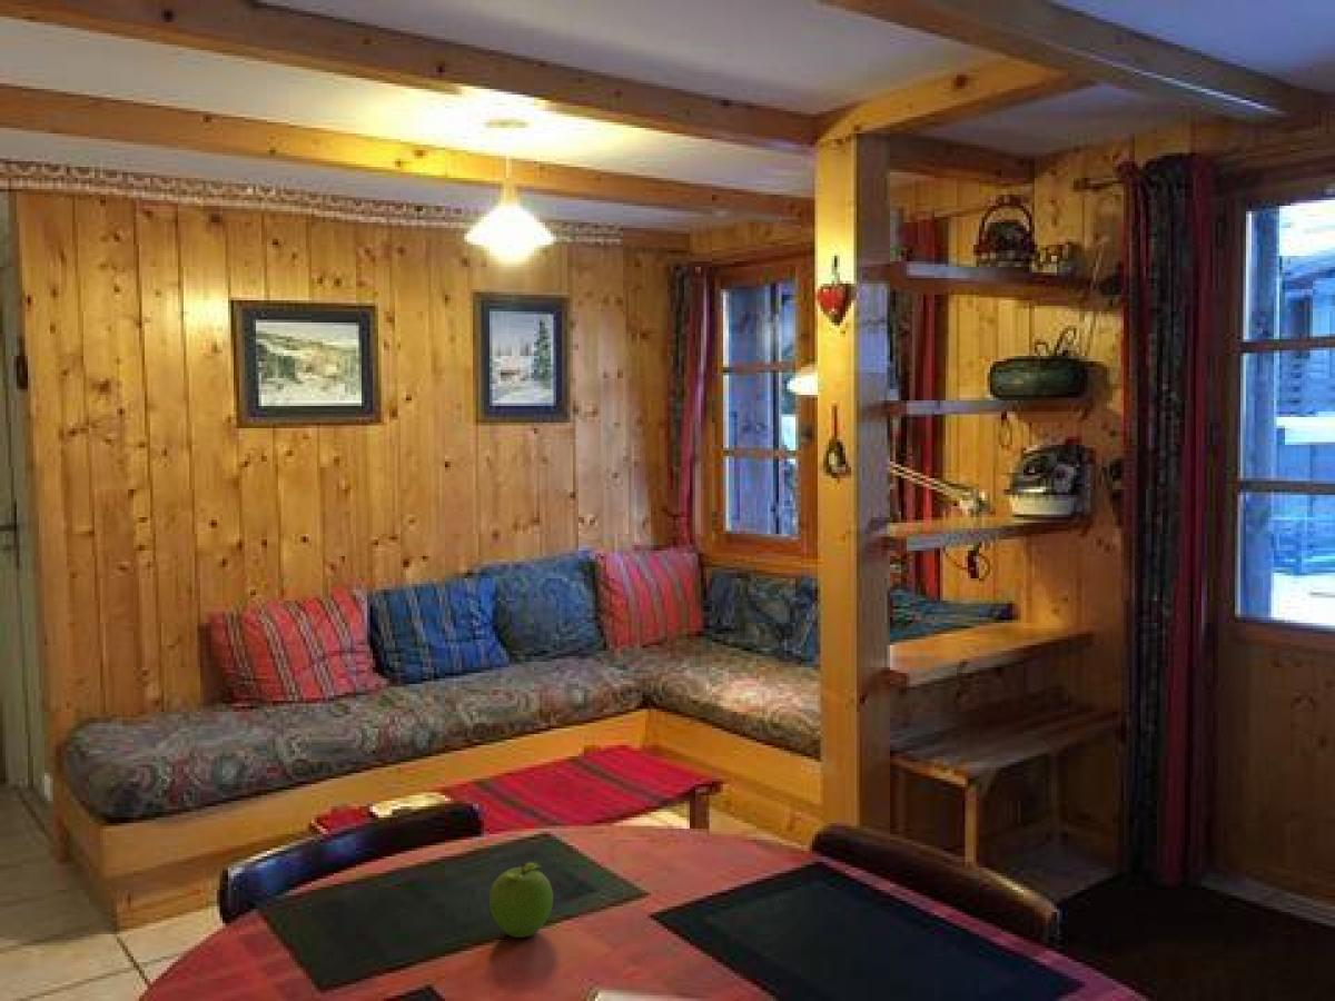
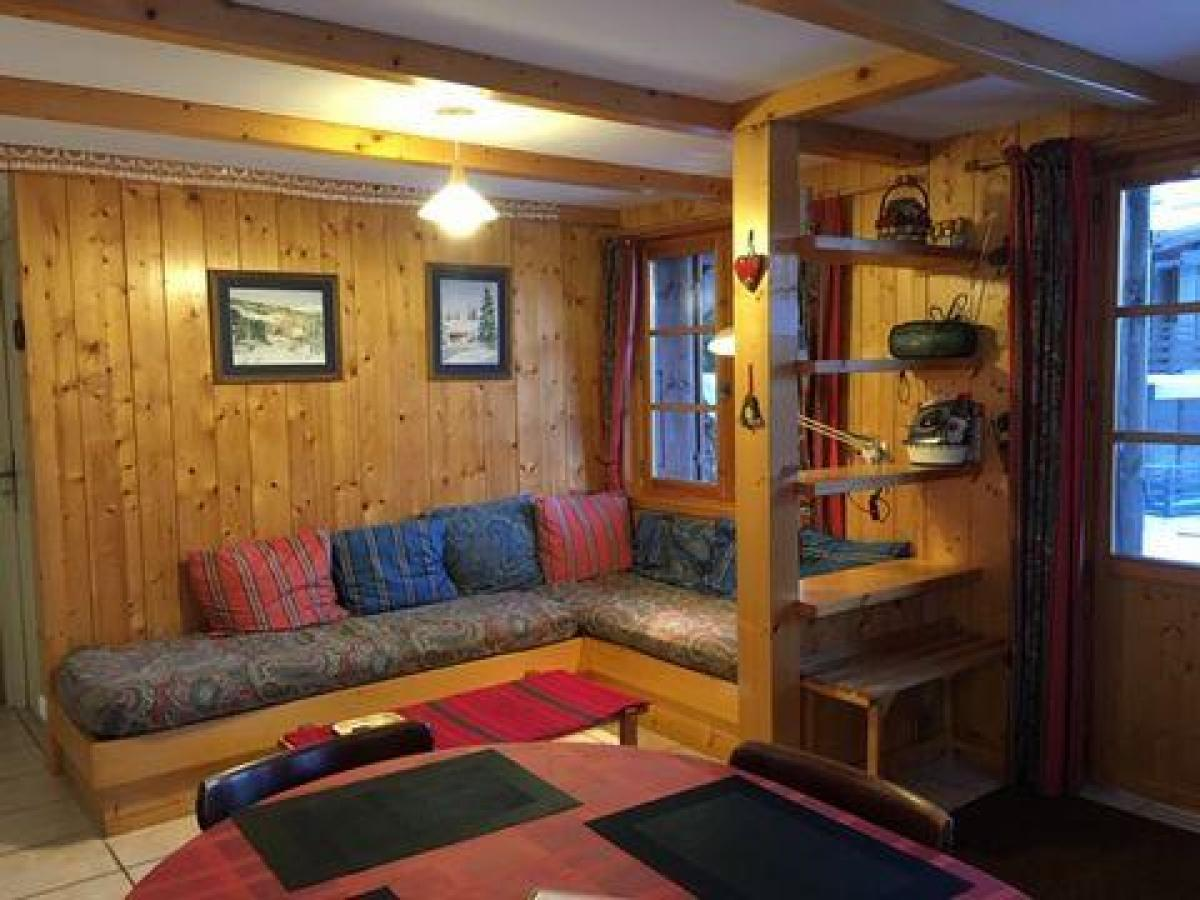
- fruit (521, 898)
